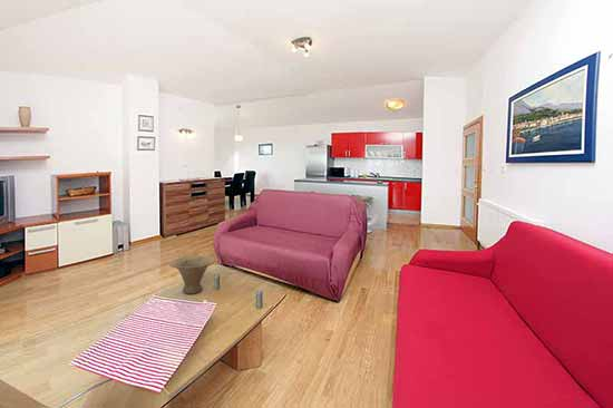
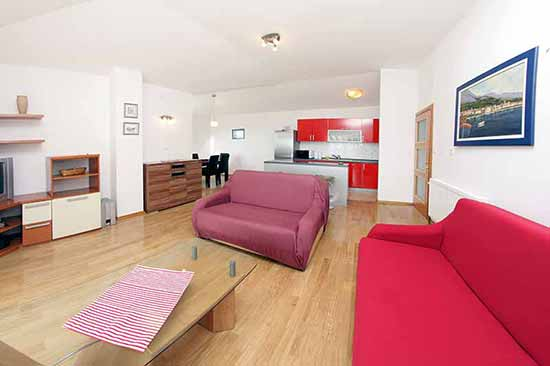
- bowl (193, 275)
